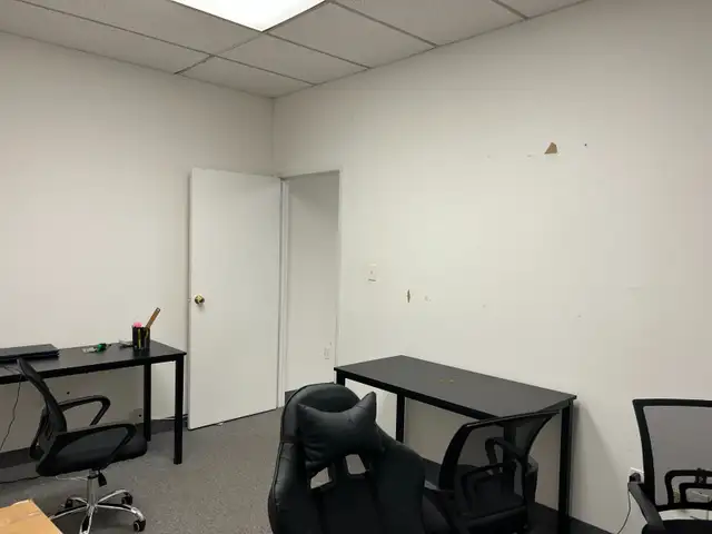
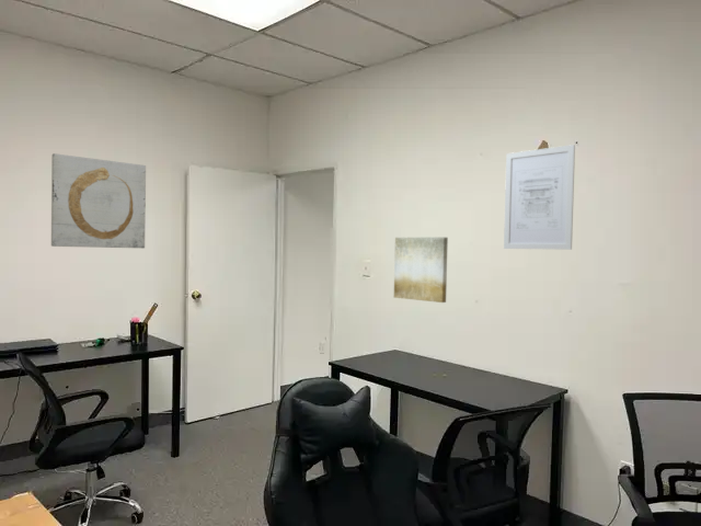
+ wall art (537, 199)
+ wall art (420, 268)
+ wall art (101, 203)
